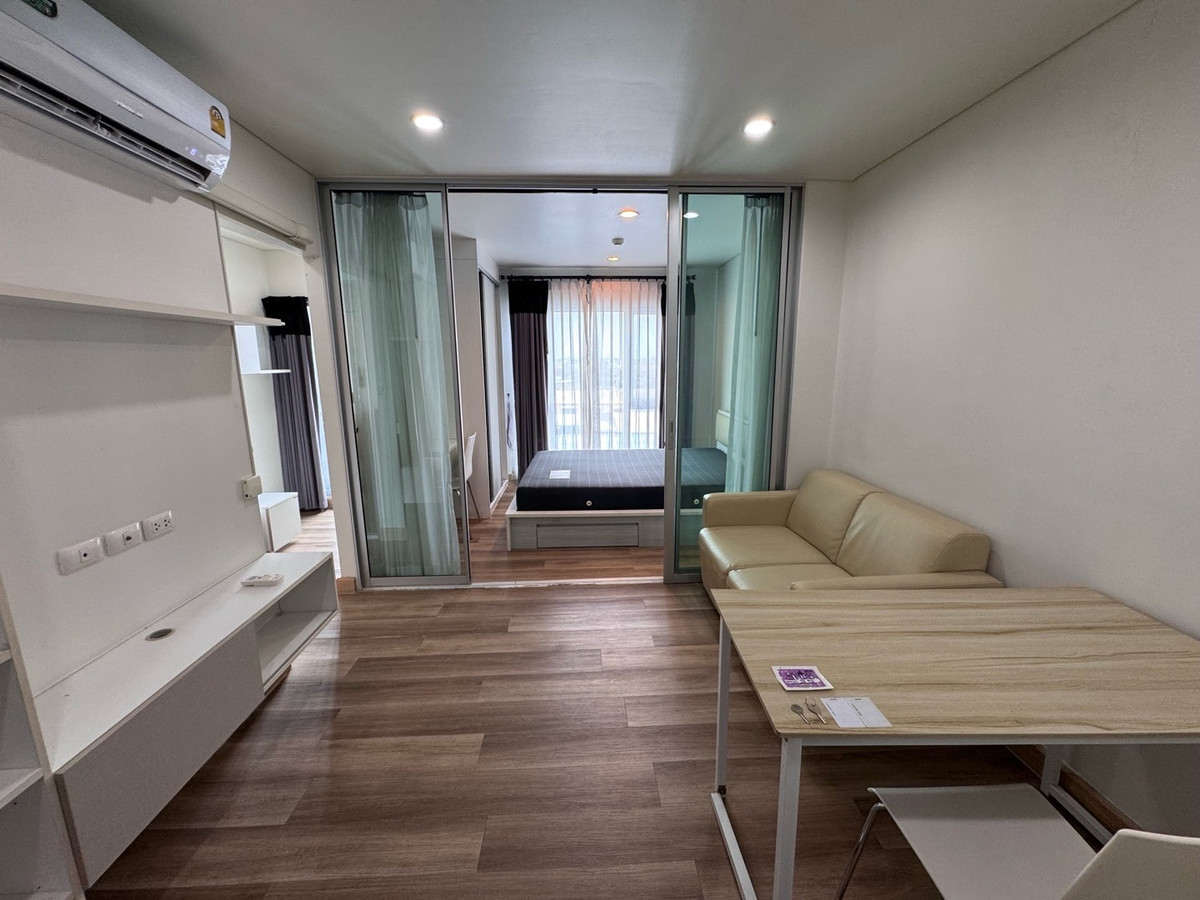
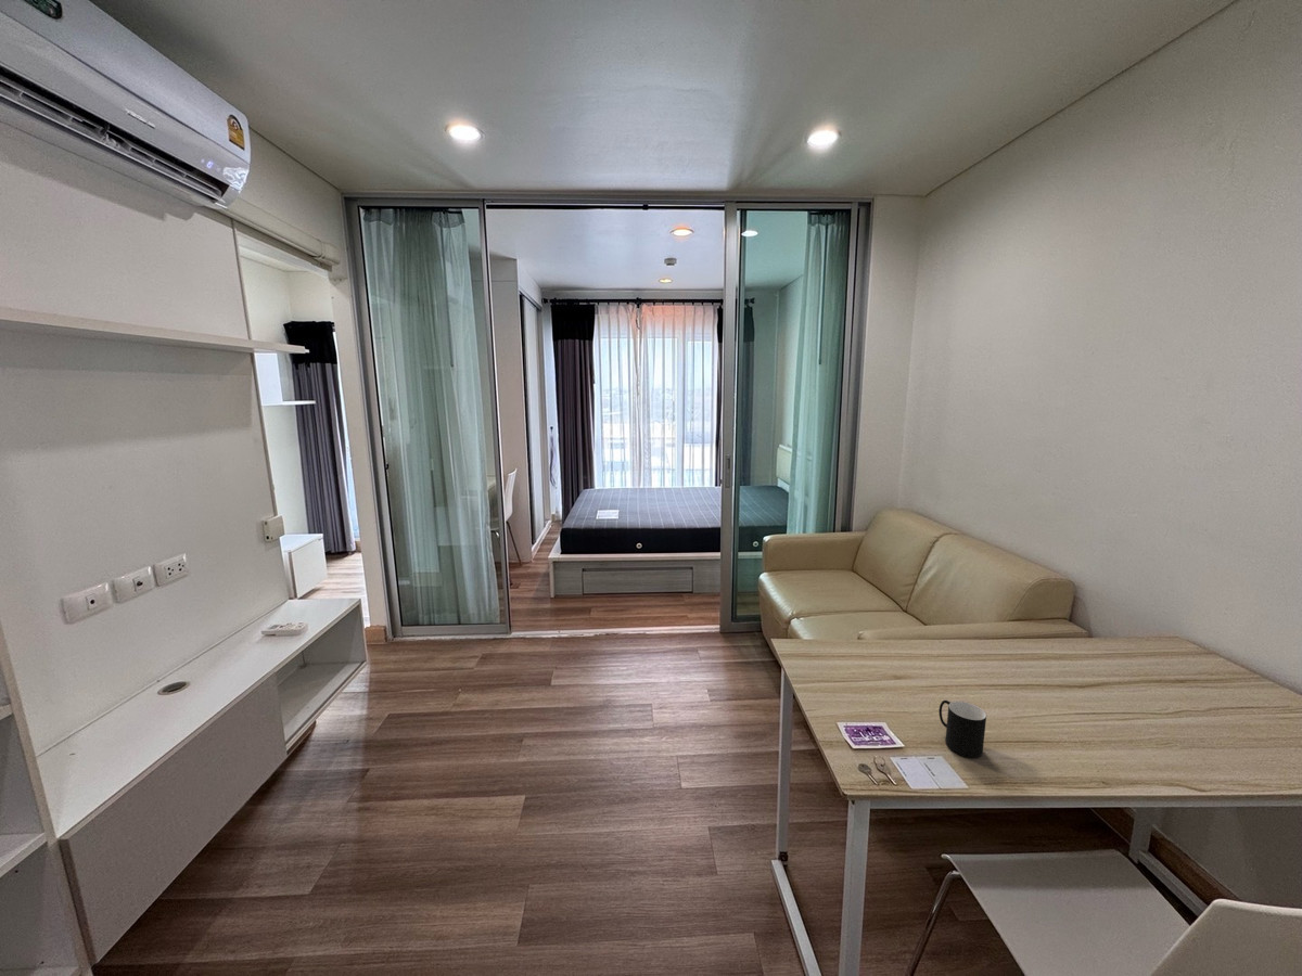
+ cup (959, 723)
